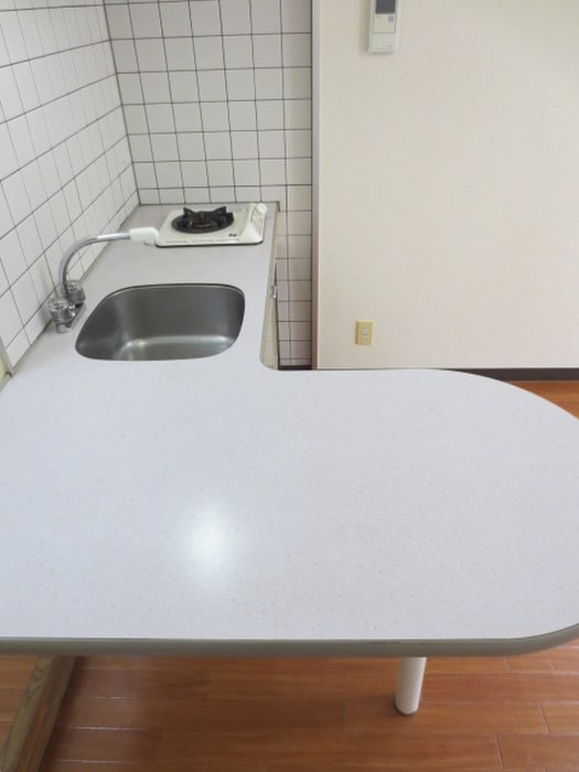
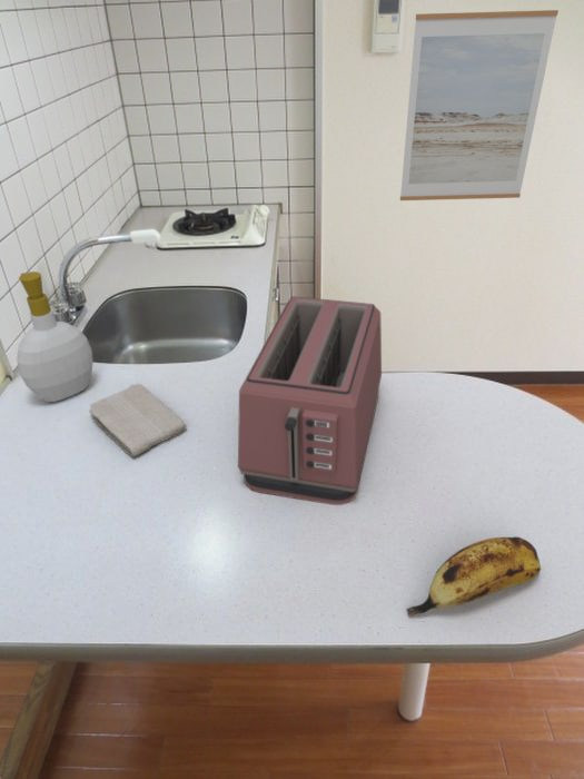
+ soap bottle (48, 336)
+ banana (483, 574)
+ toaster (315, 393)
+ wall art (472, 112)
+ washcloth (135, 416)
